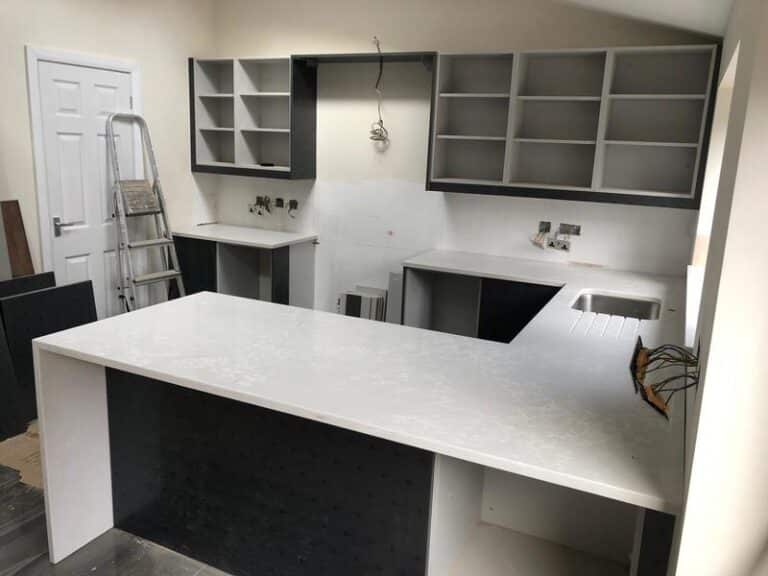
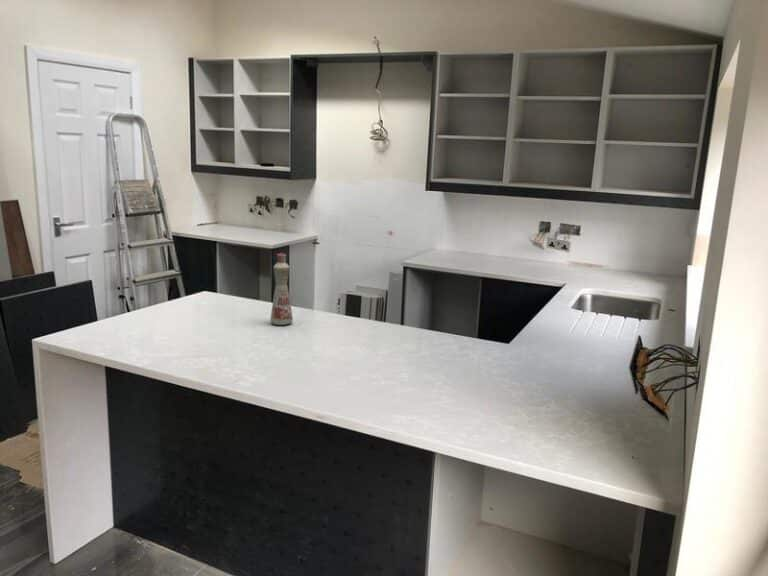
+ bottle (281, 288)
